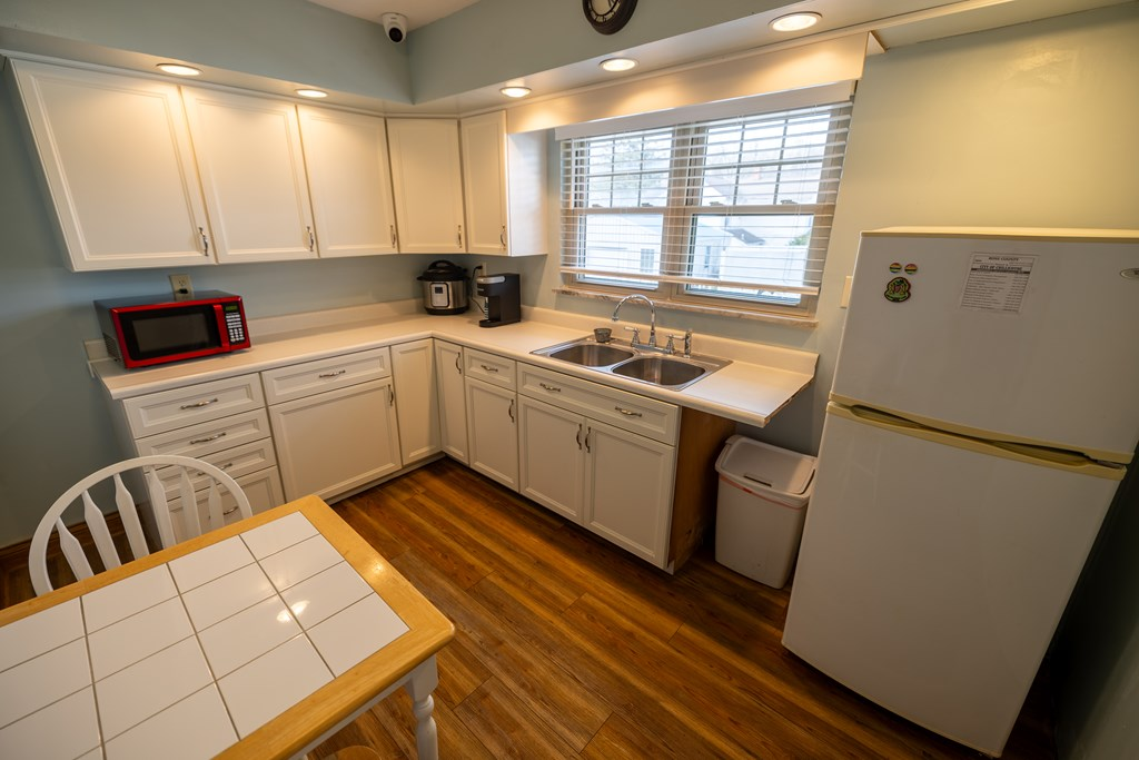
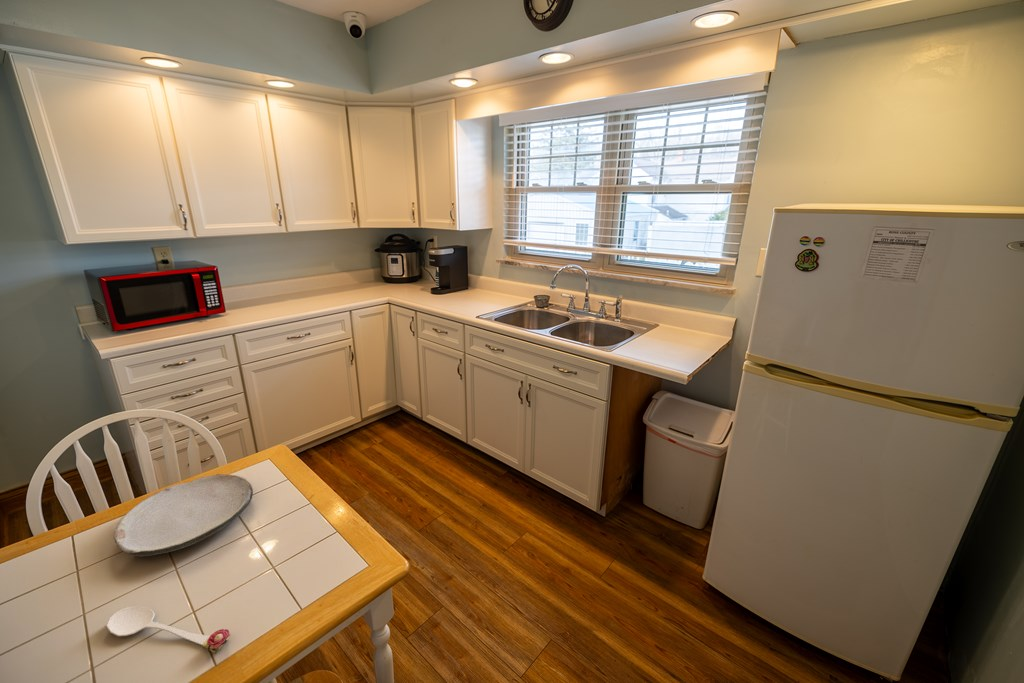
+ spoon (168, 628)
+ plate (188, 512)
